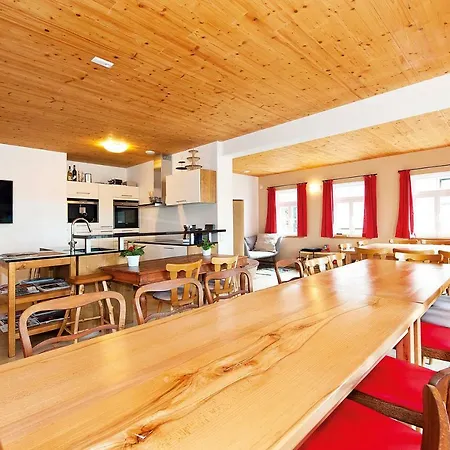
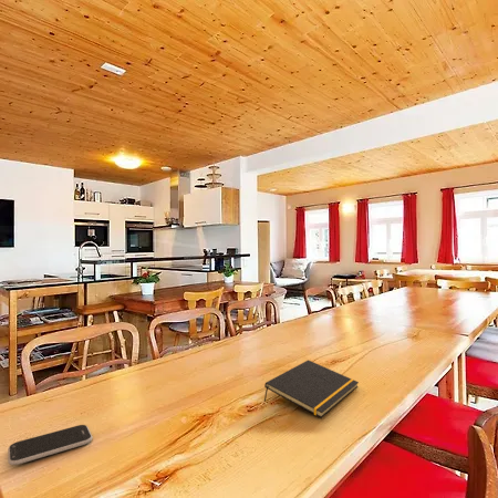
+ smartphone (51, 443)
+ notepad (313, 384)
